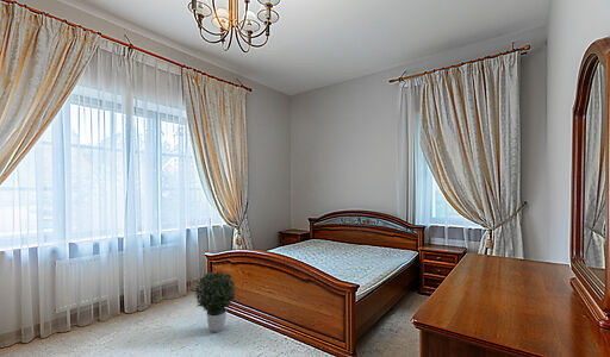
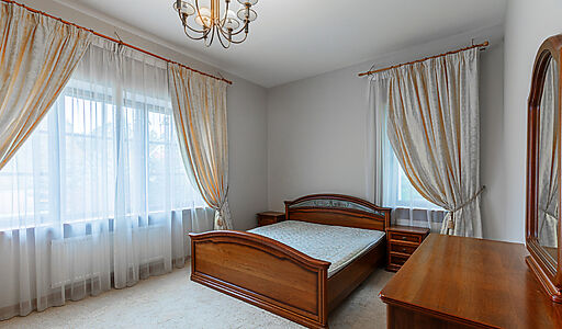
- potted plant (216, 300)
